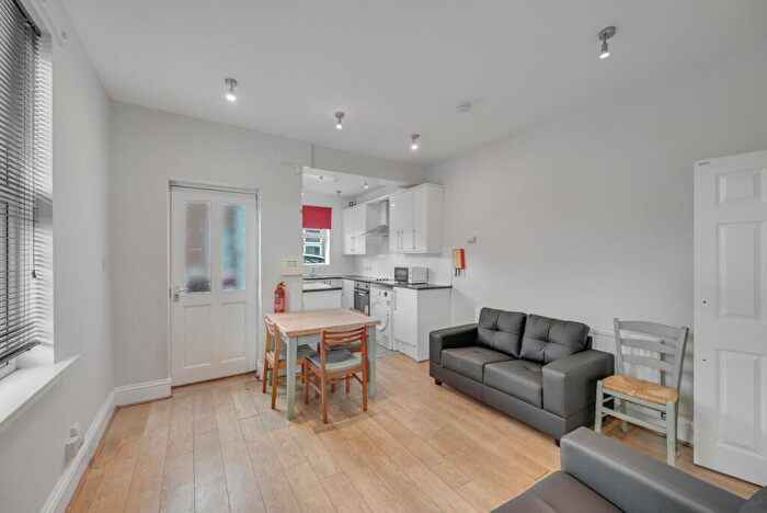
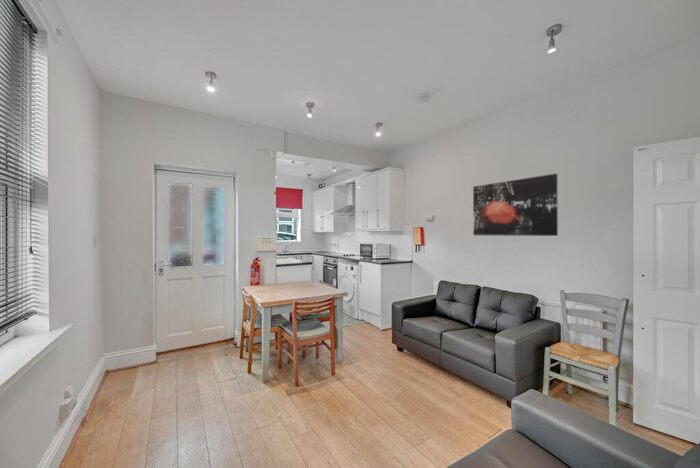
+ wall art (510, 208)
